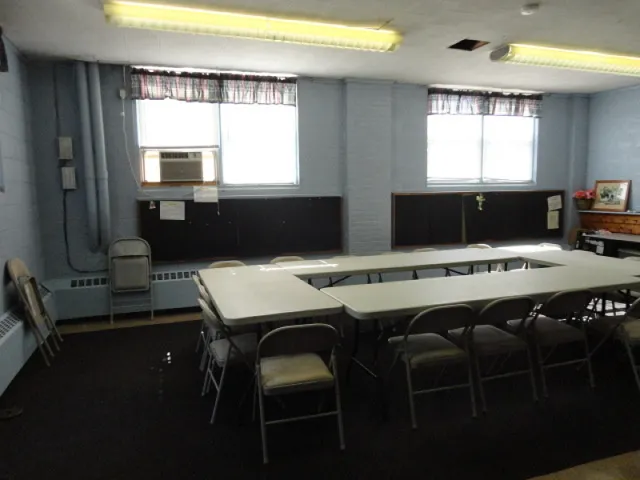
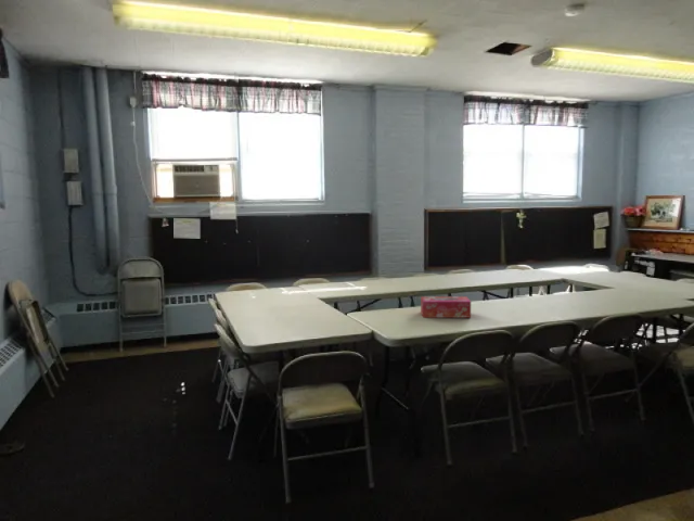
+ tissue box (445, 306)
